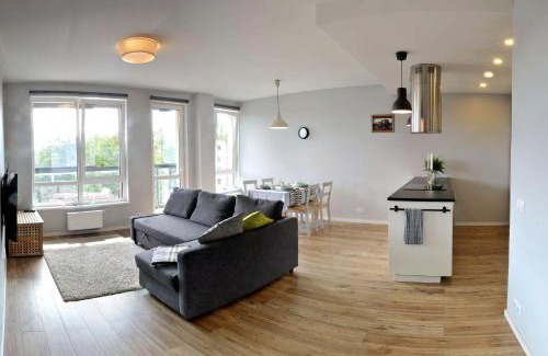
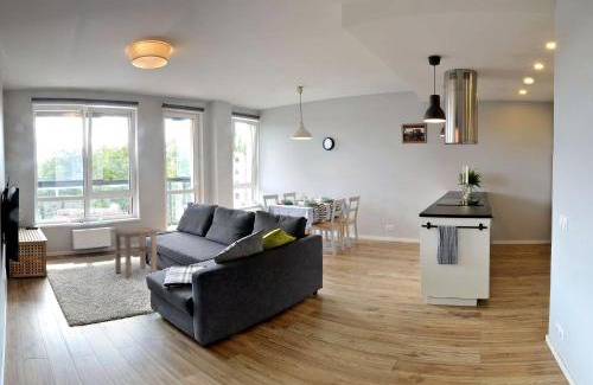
+ side table (135, 251)
